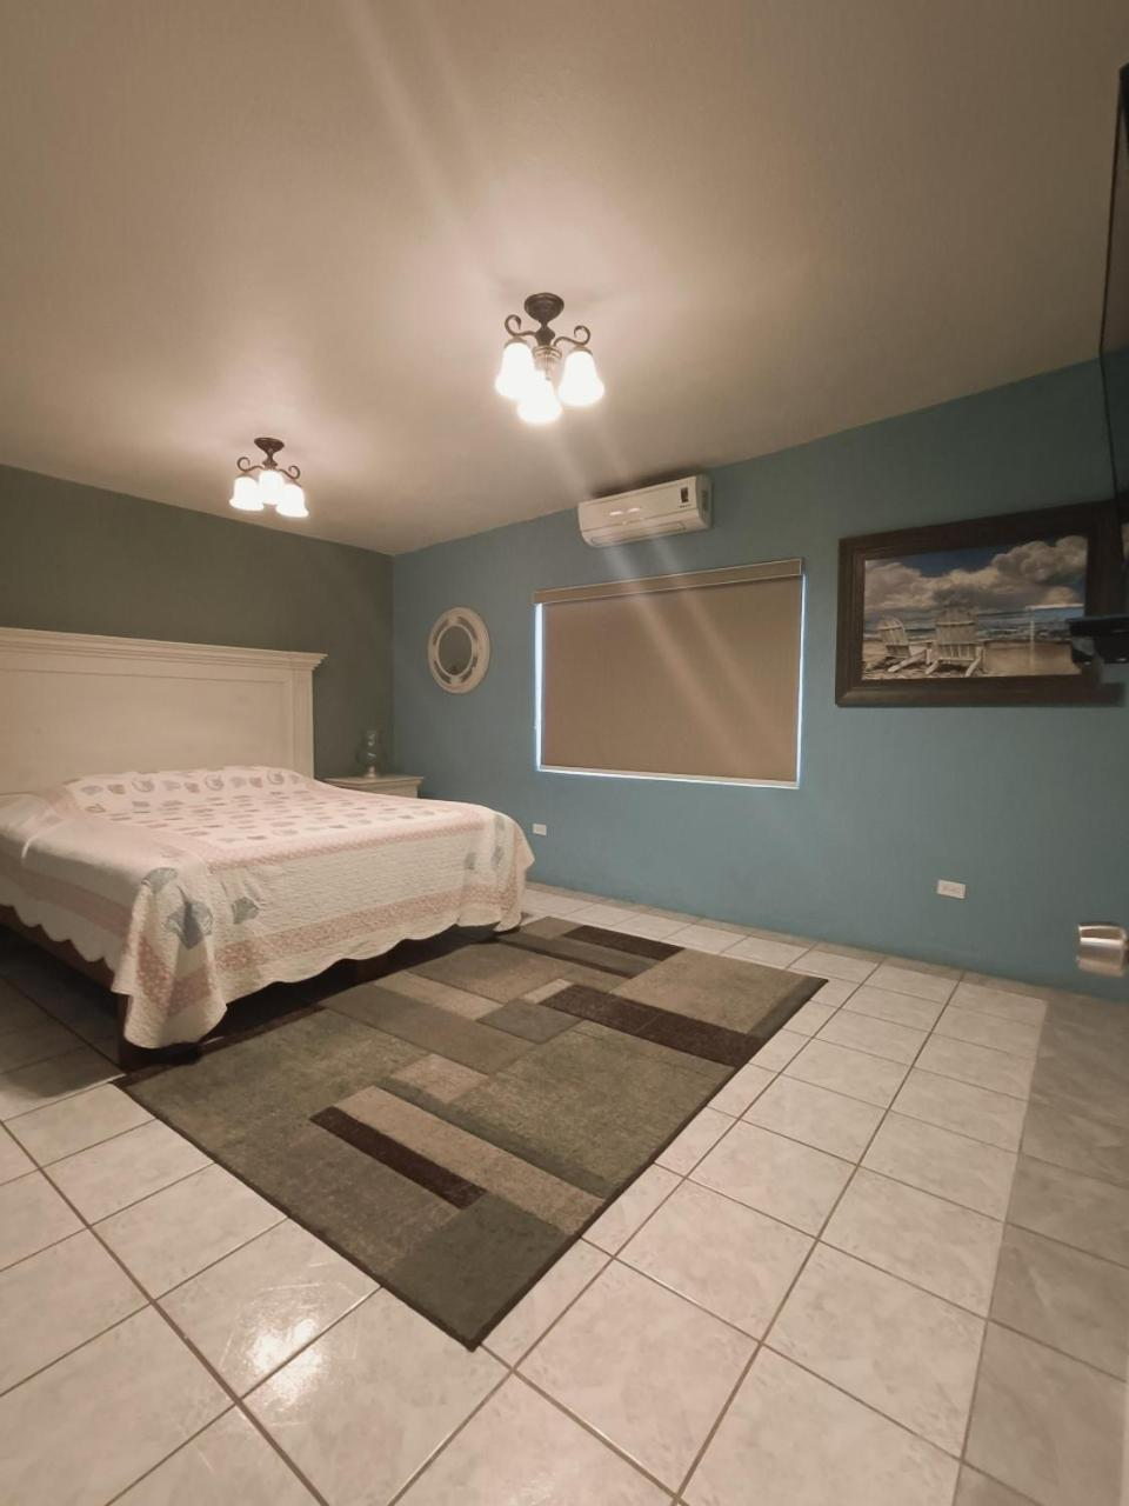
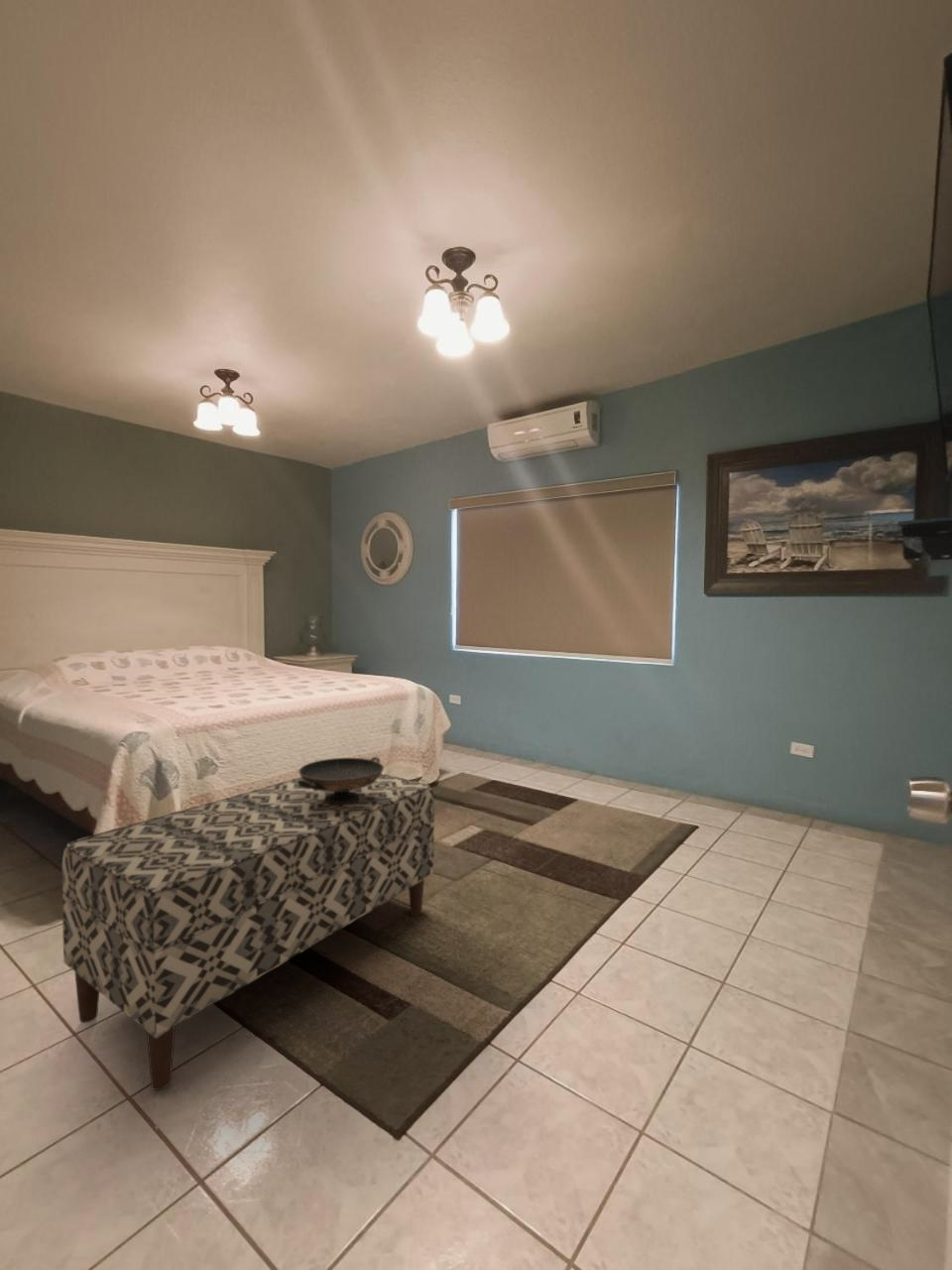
+ bench (277, 884)
+ decorative bowl (341, 783)
